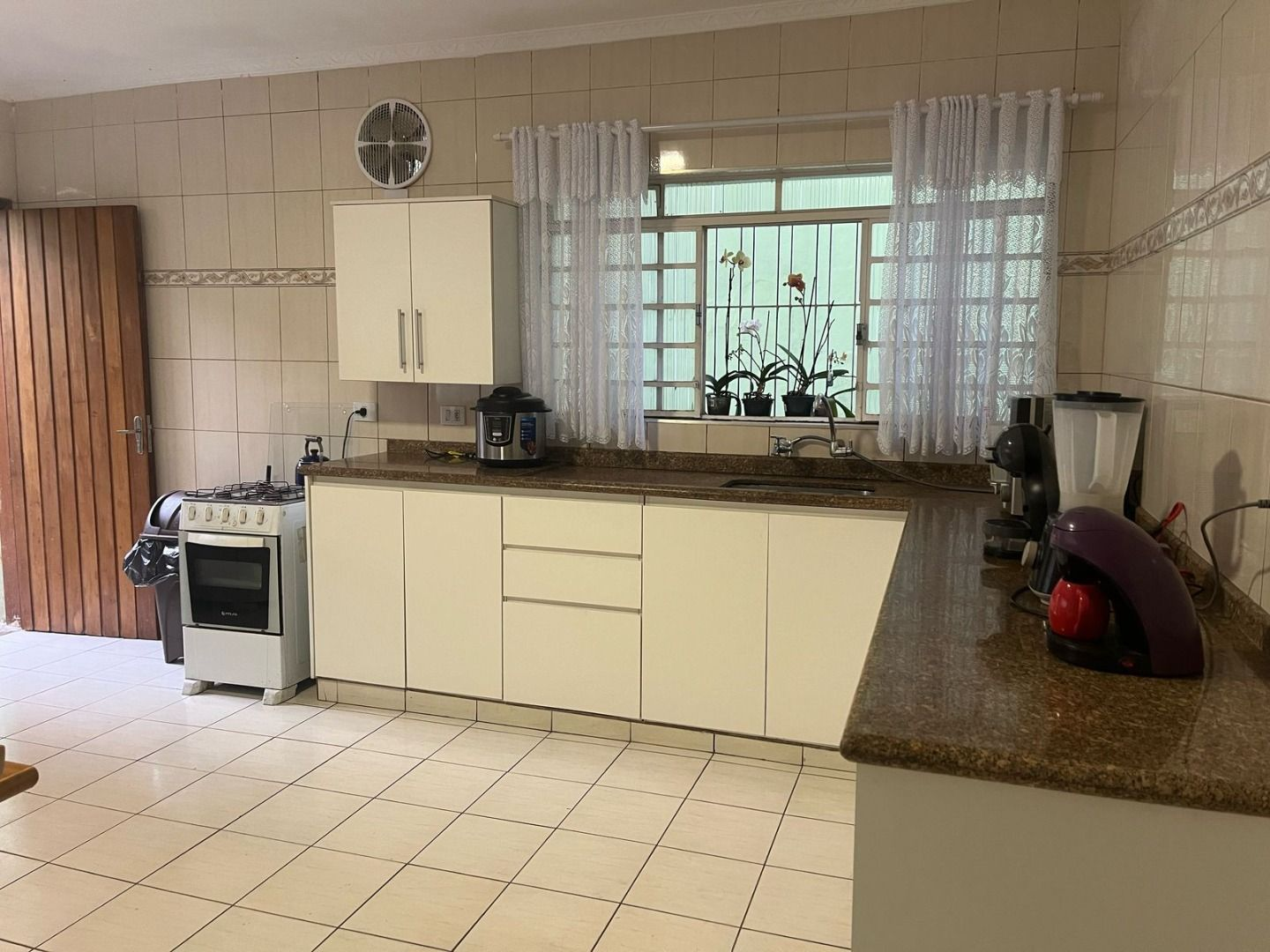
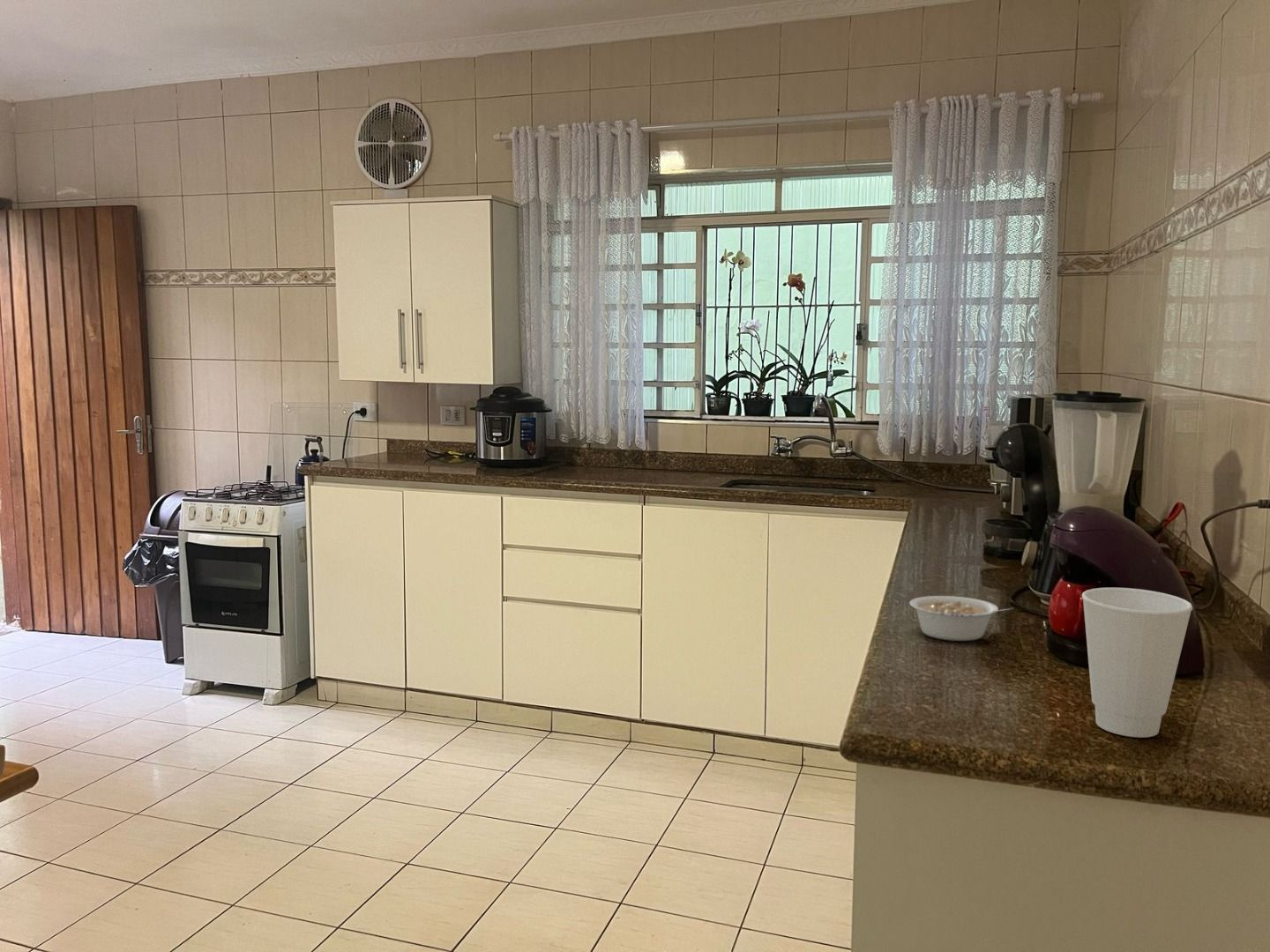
+ cup (1131, 663)
+ legume (956, 616)
